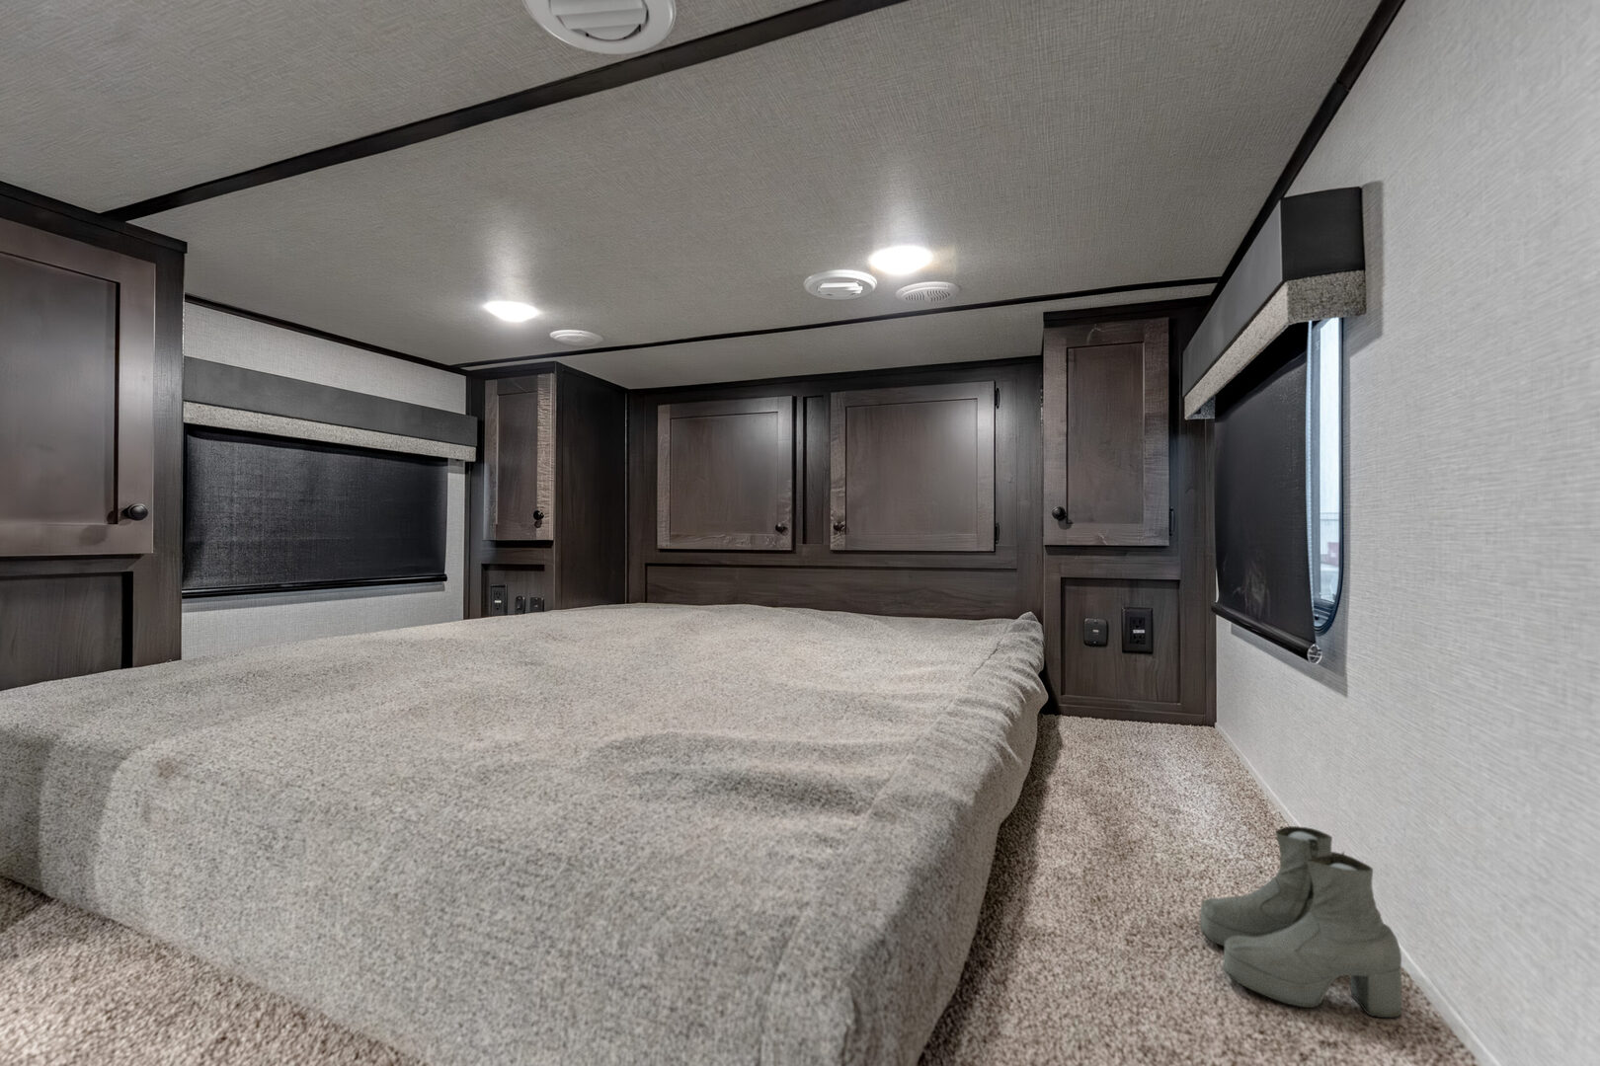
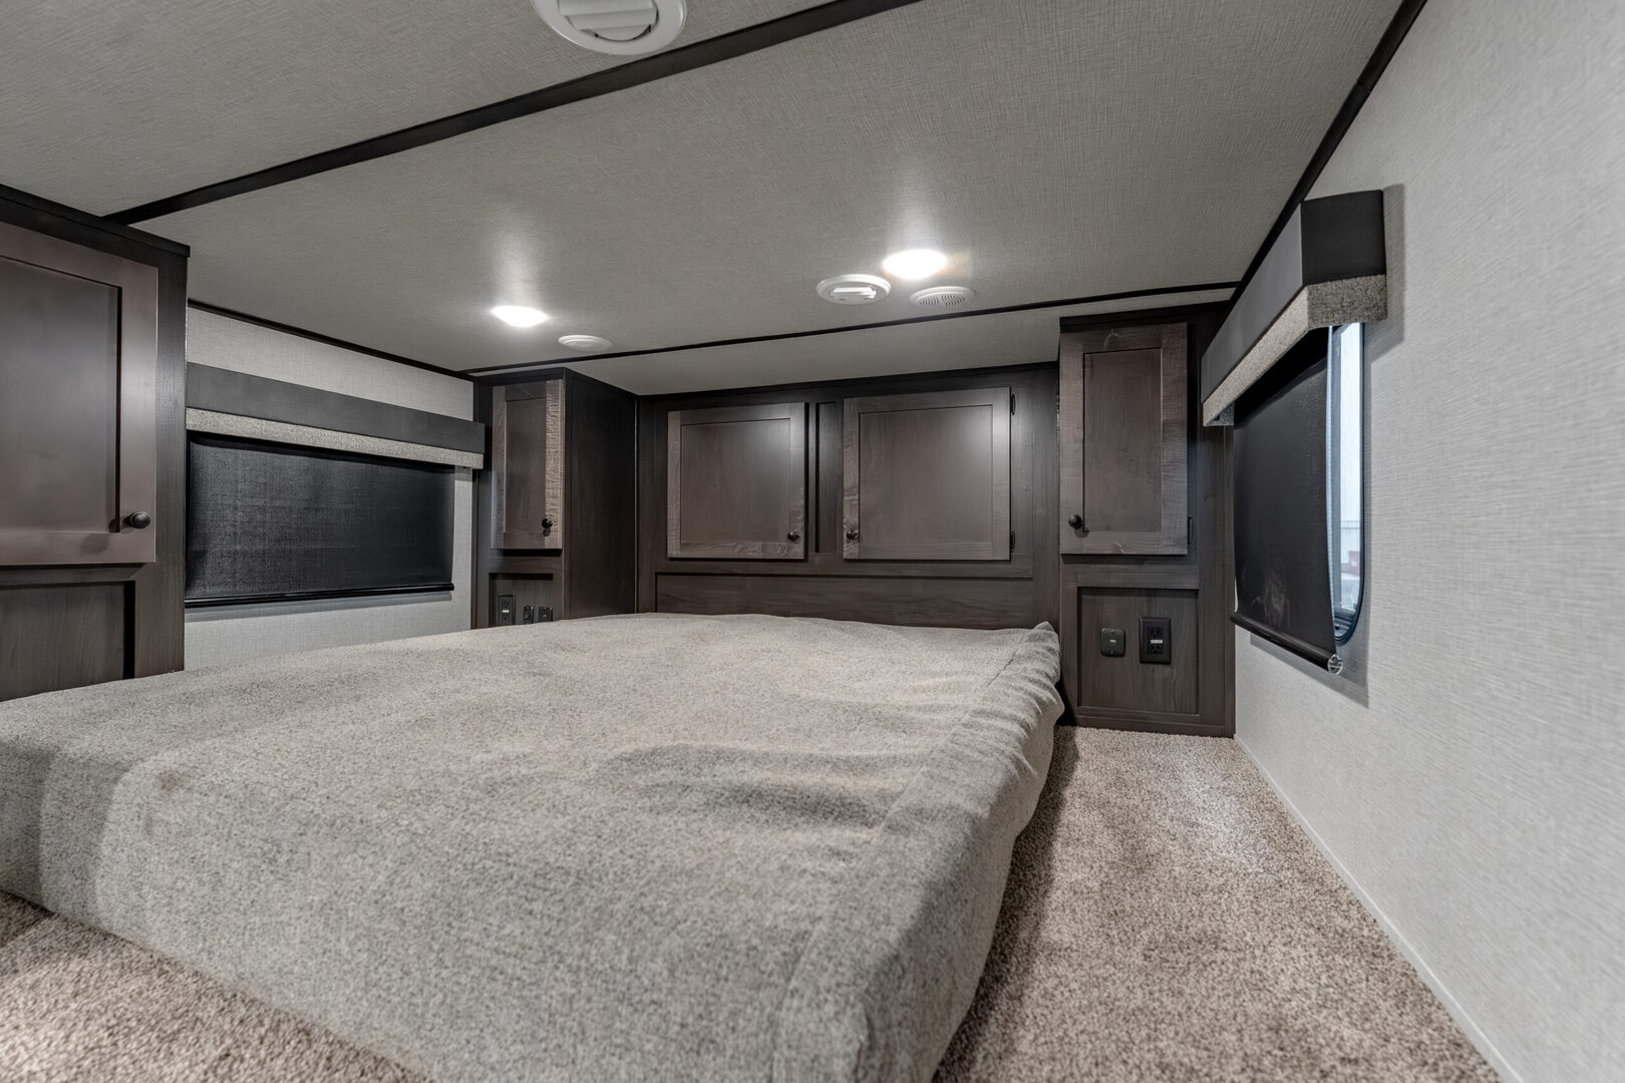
- boots (1292, 905)
